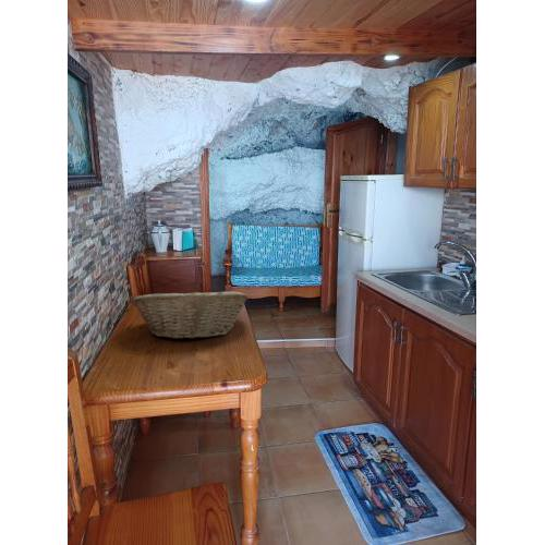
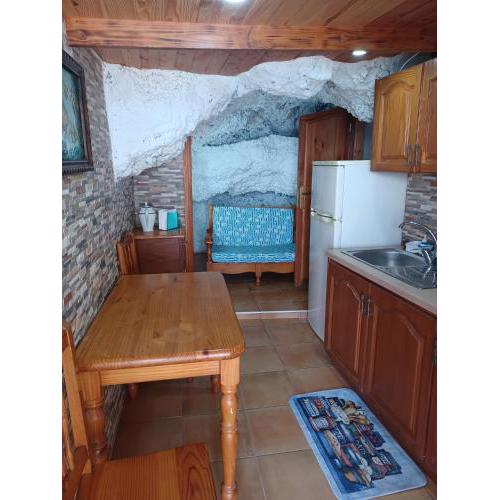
- fruit basket (191, 307)
